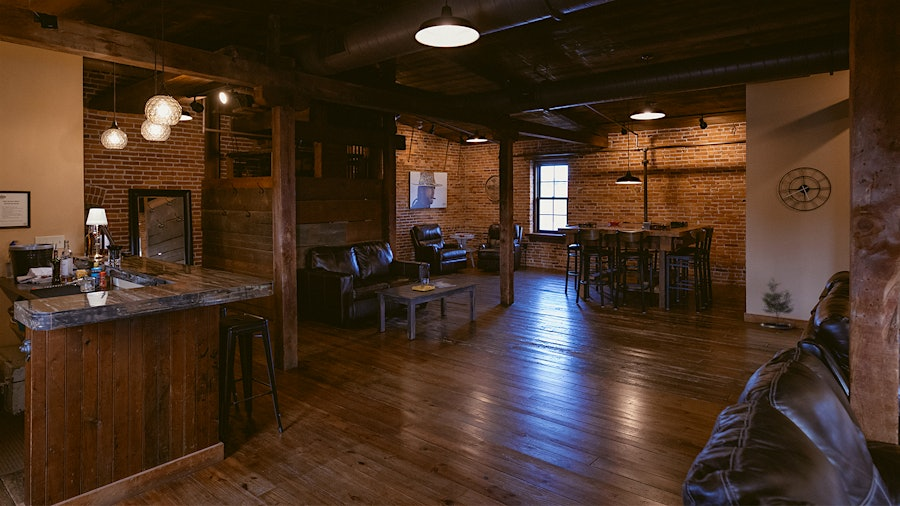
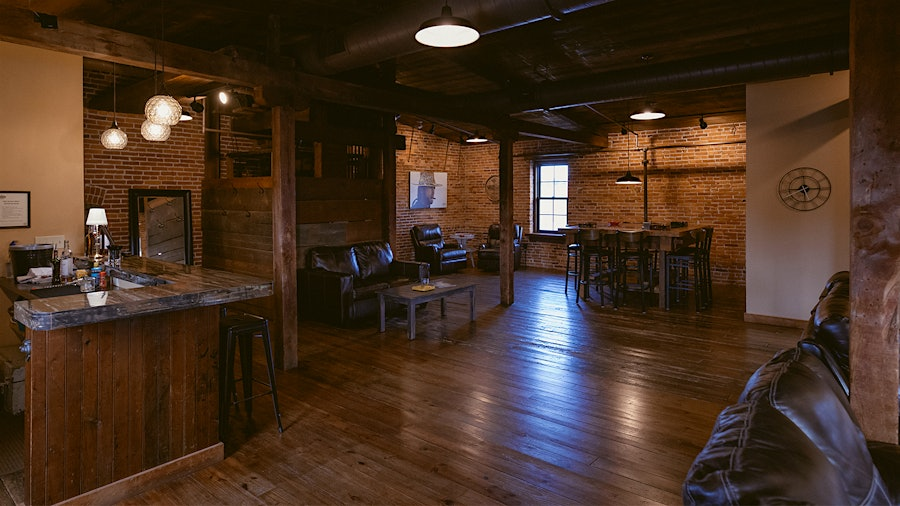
- potted tree (777, 301)
